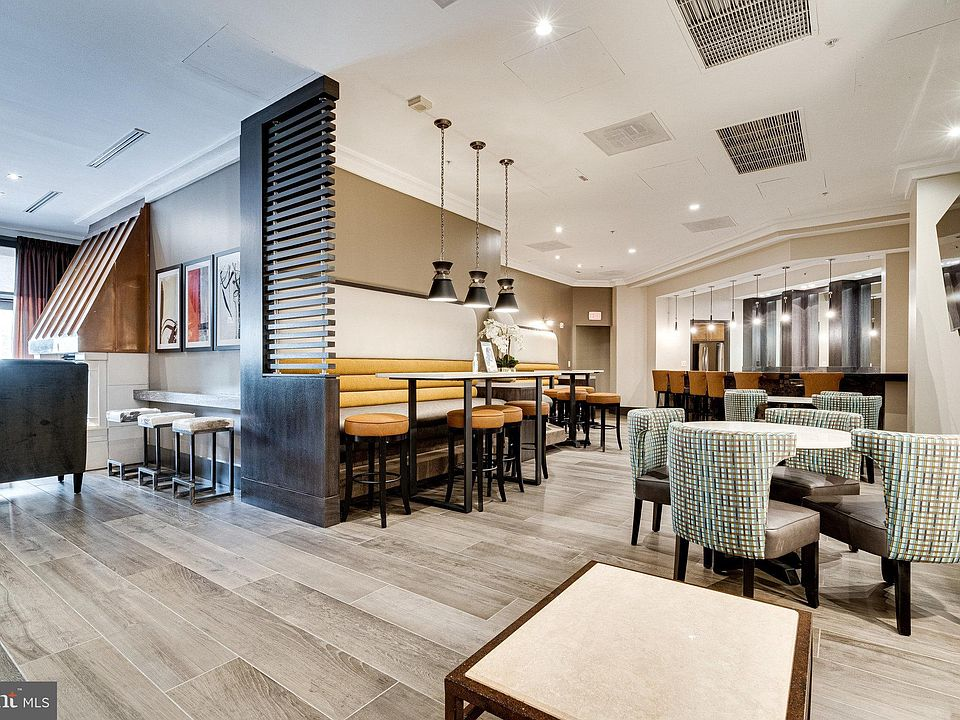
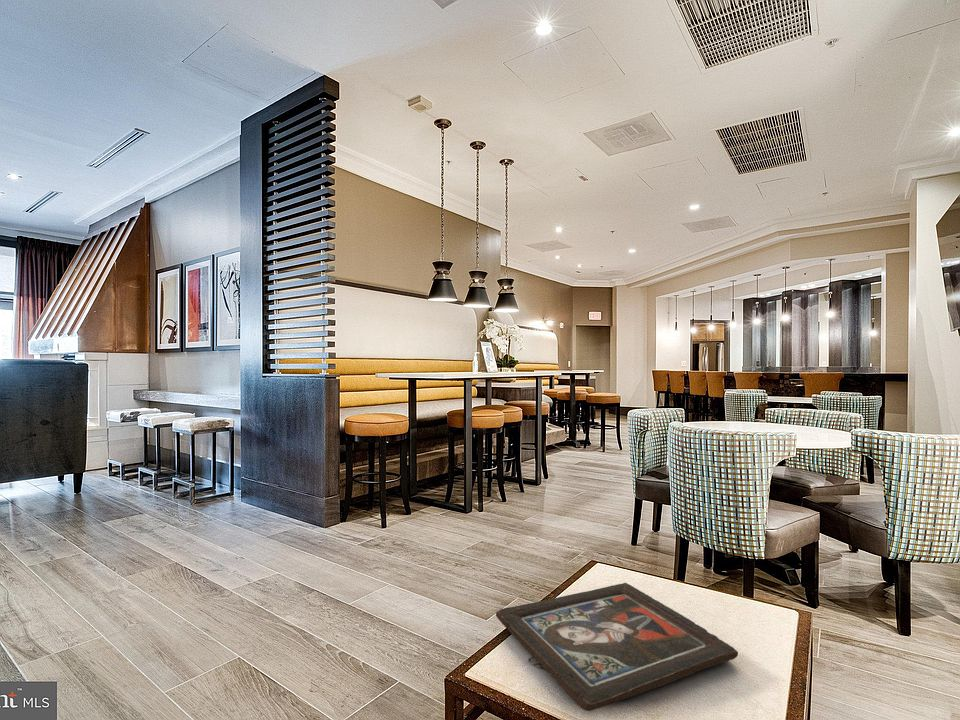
+ religious icon (607, 634)
